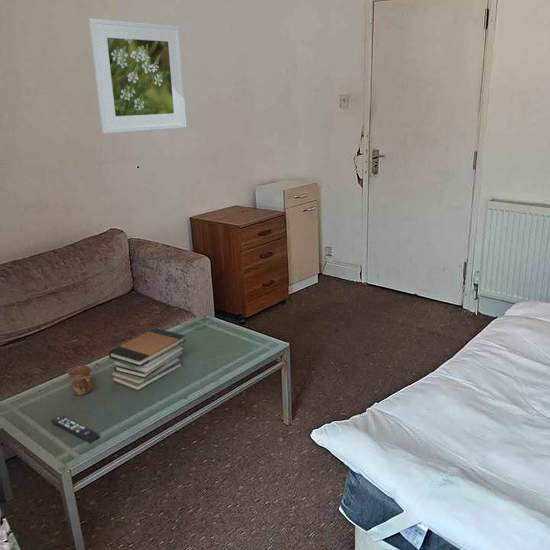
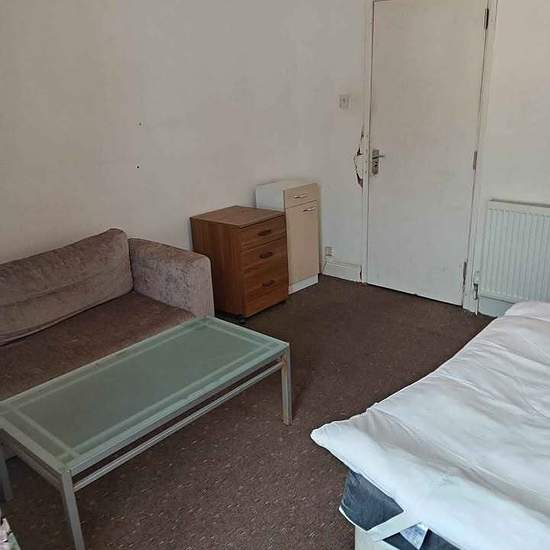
- remote control (74, 428)
- book stack (148, 357)
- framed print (141, 77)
- mug (82, 382)
